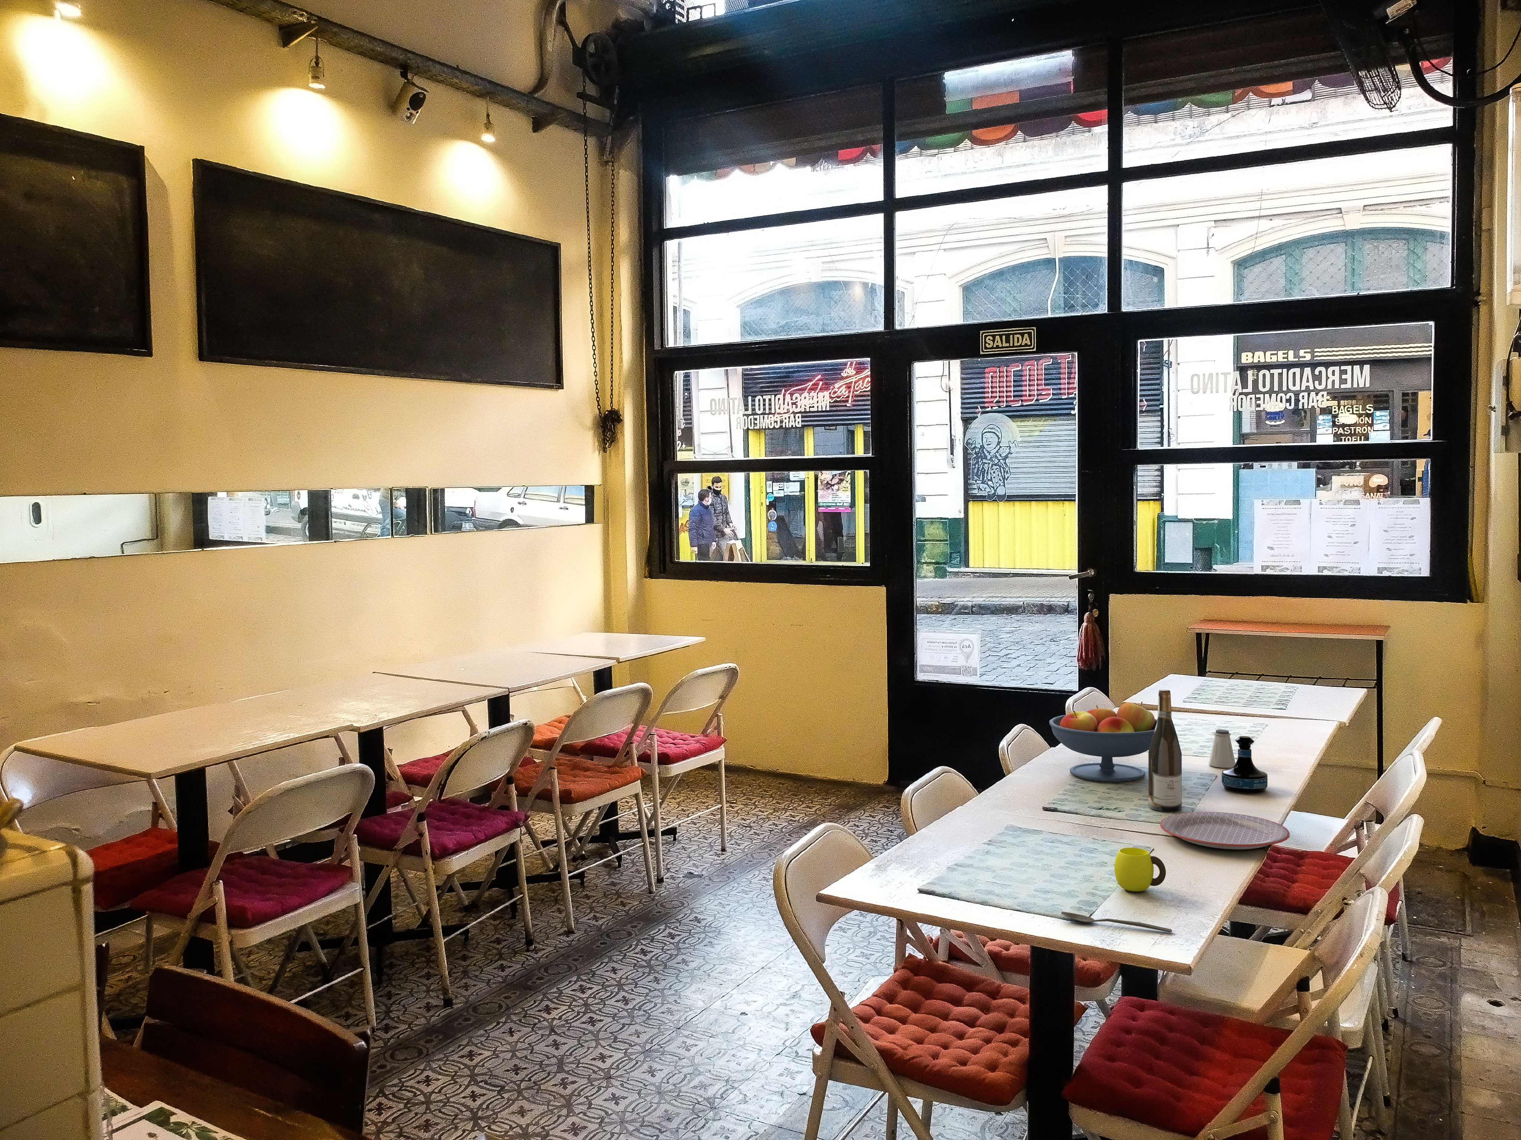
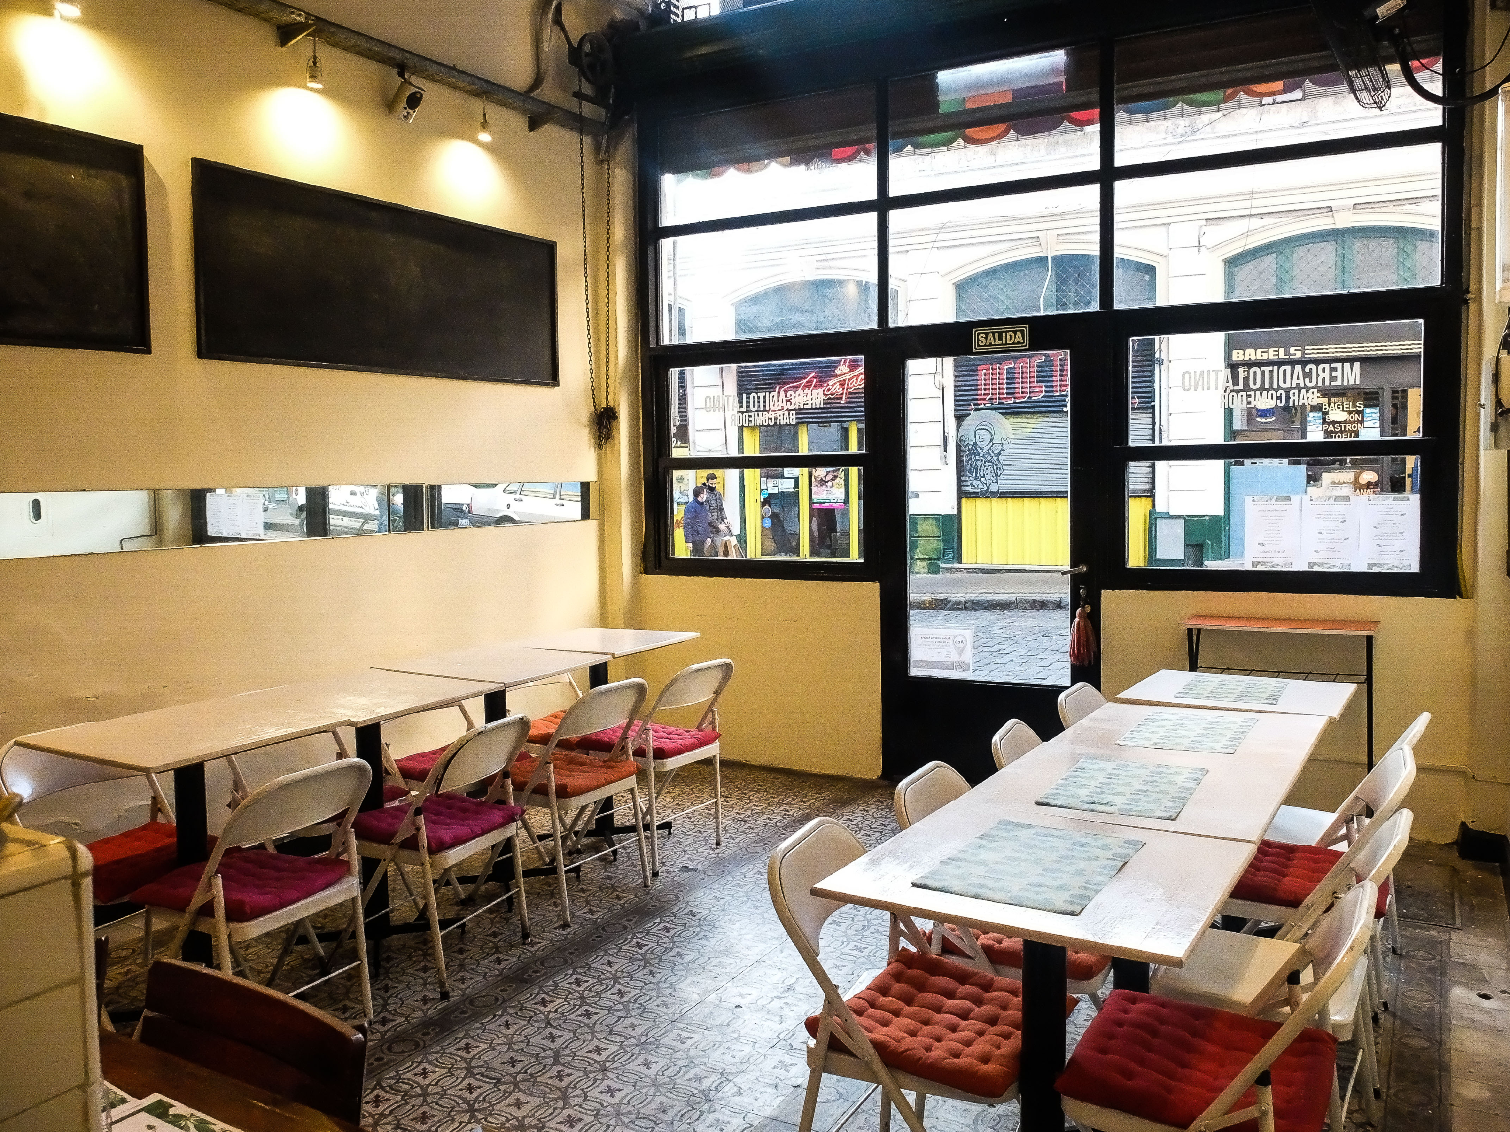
- fruit bowl (1107, 739)
- spoon (1115, 922)
- saltshaker (1222, 747)
- plate (1224, 832)
- cup (1140, 871)
- tequila bottle (1244, 763)
- wine bottle (1165, 748)
